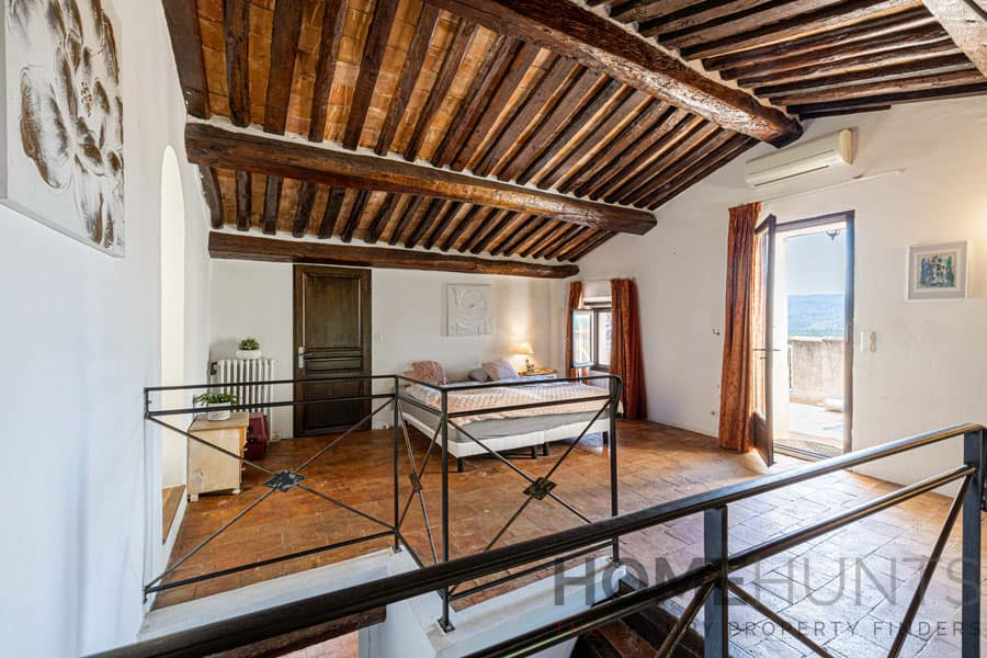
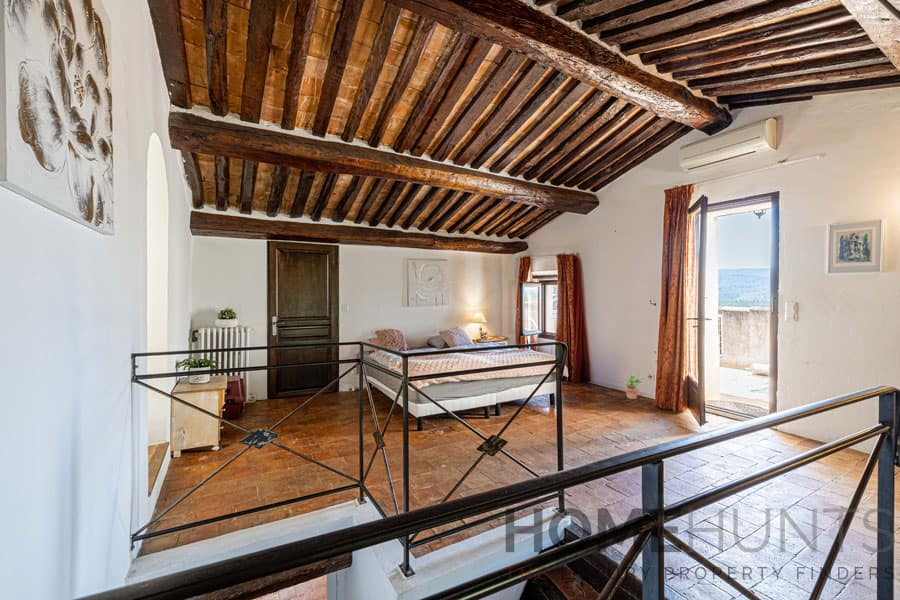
+ potted plant (631, 385)
